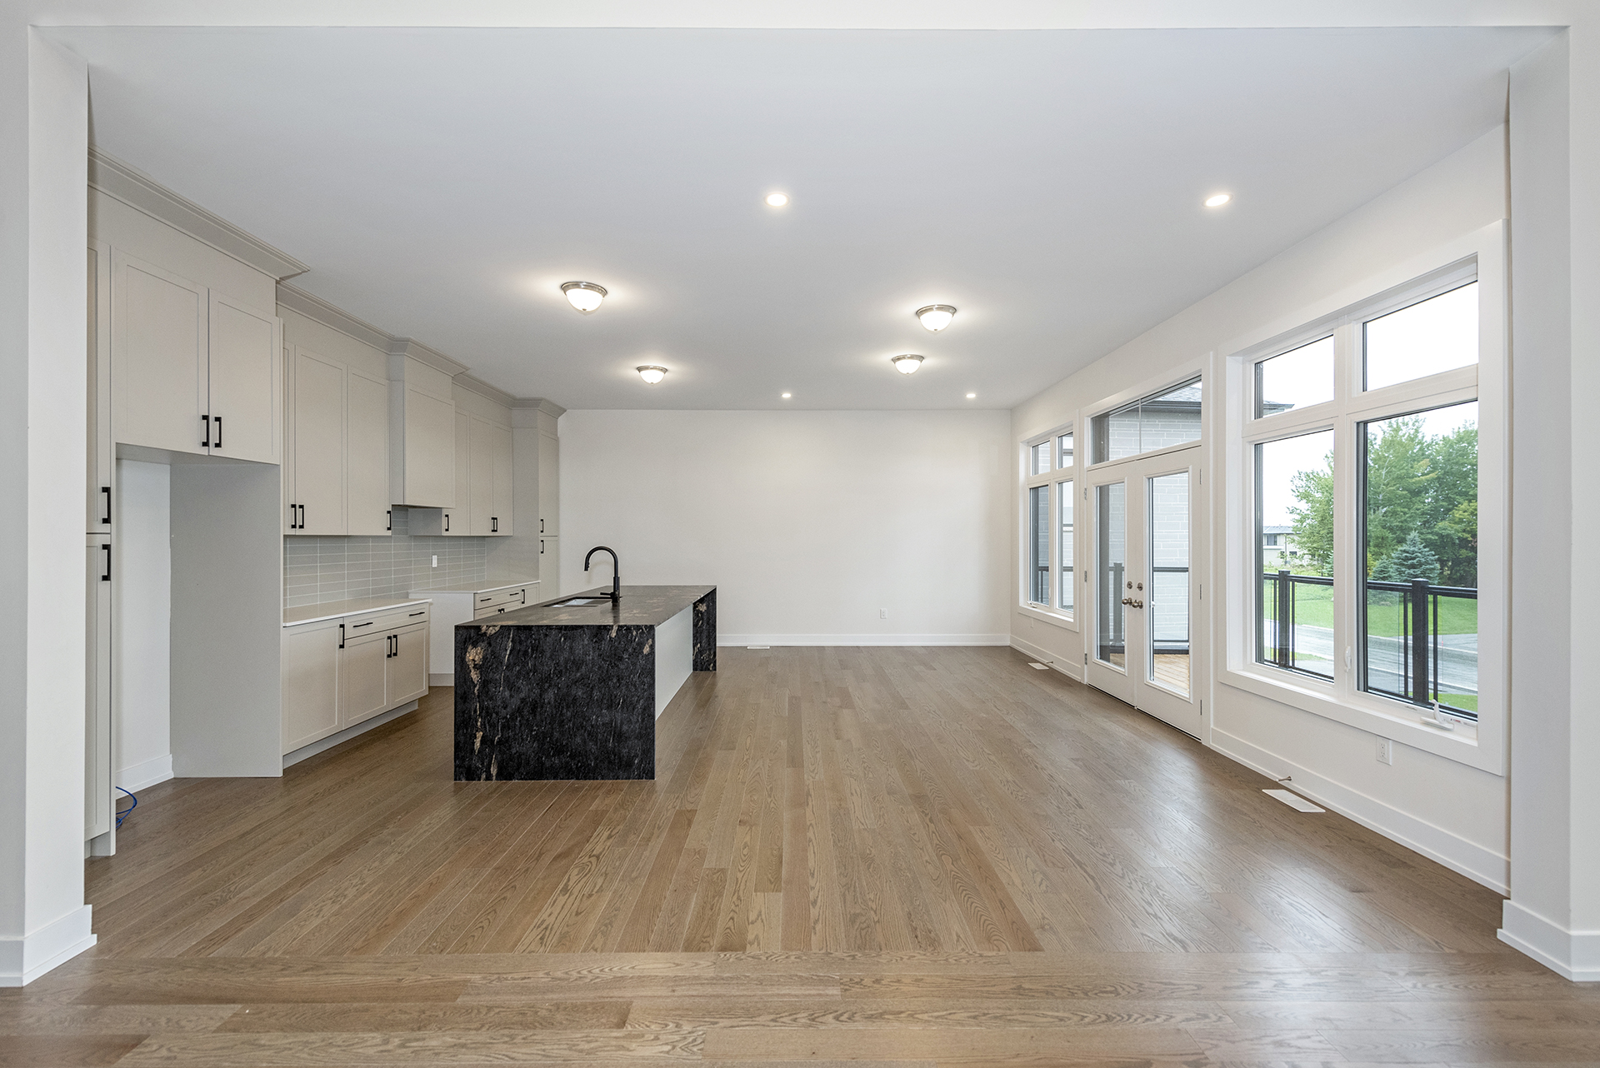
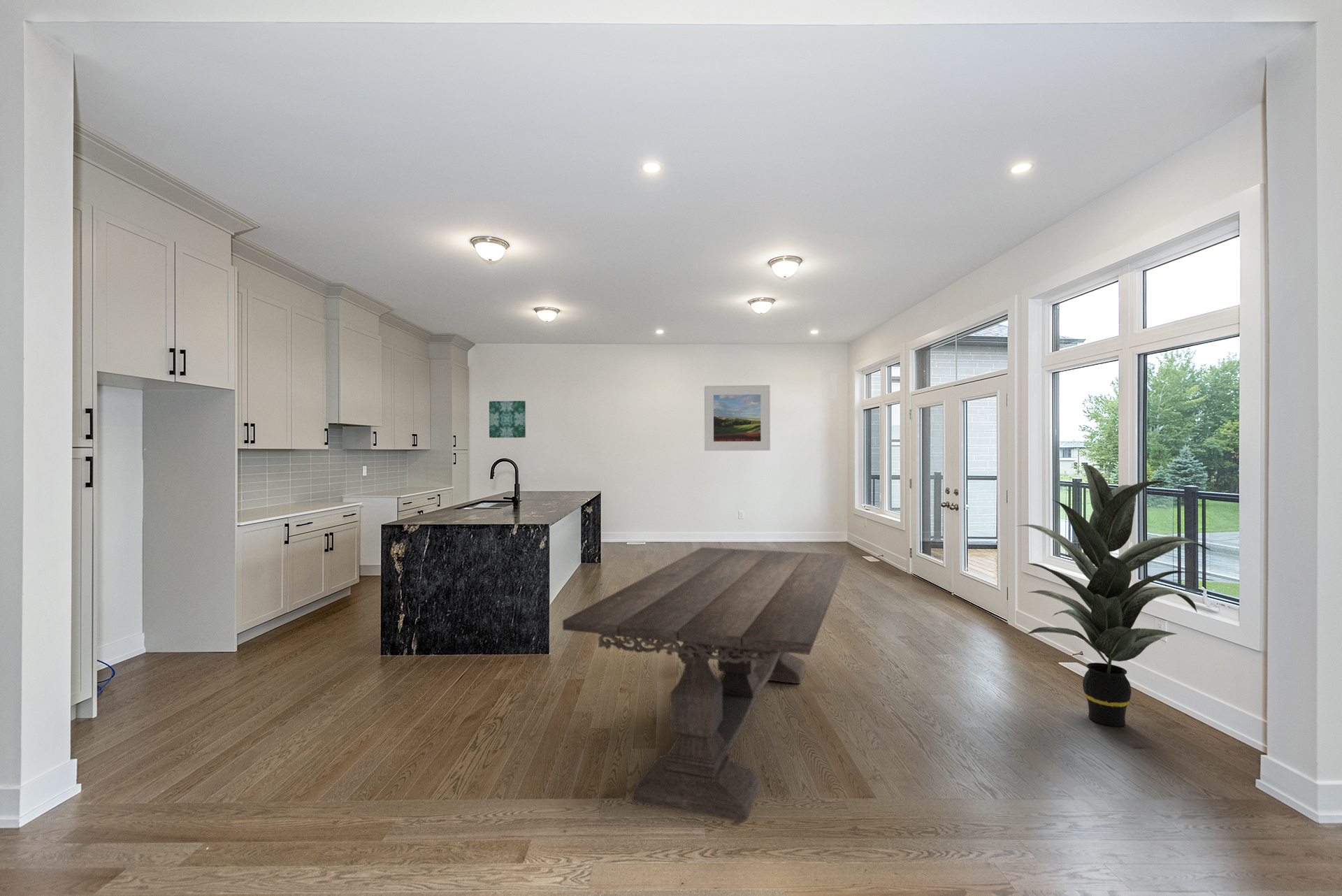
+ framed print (737, 418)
+ dining table (738, 649)
+ wall art (507, 419)
+ indoor plant (1106, 591)
